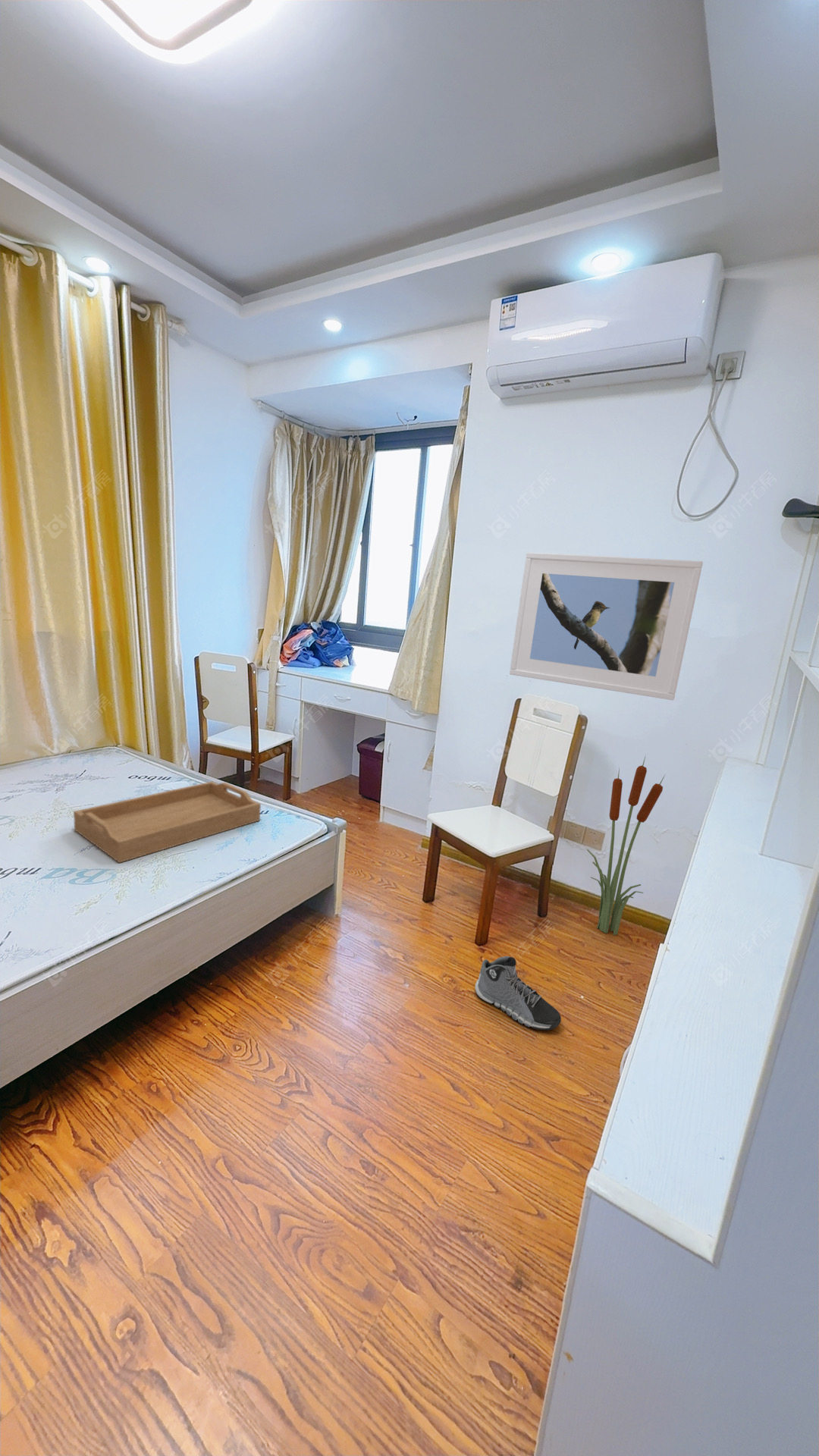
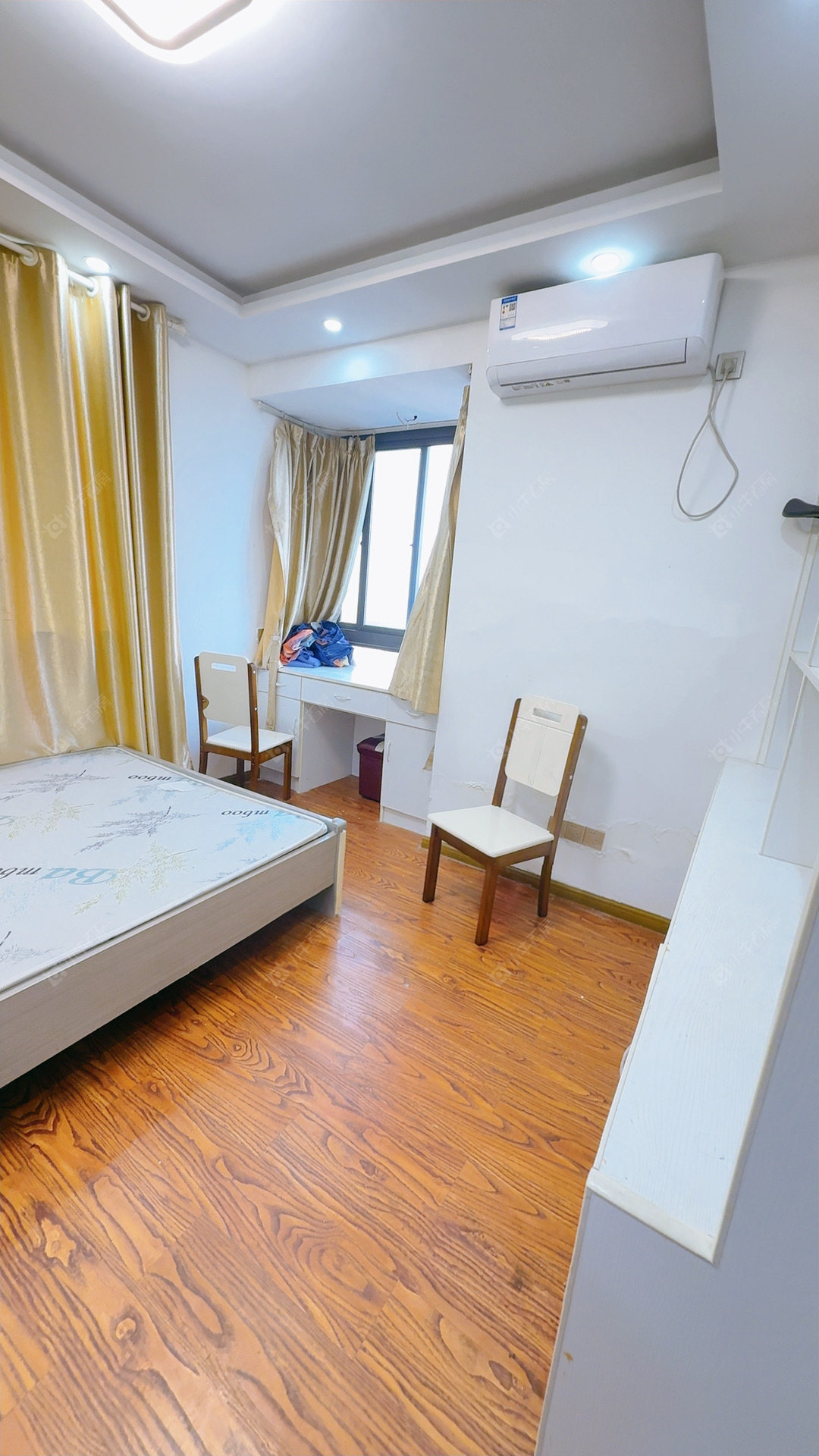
- serving tray (172, 813)
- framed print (597, 623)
- decorative plant (622, 842)
- sneaker (518, 987)
